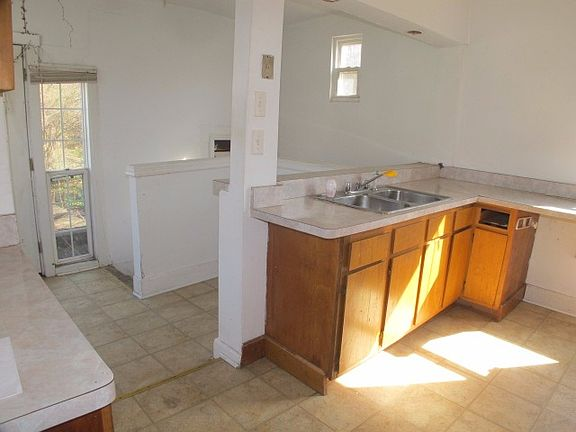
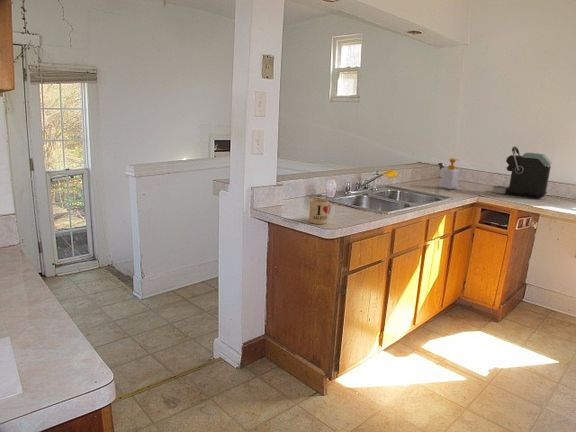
+ coffee maker (521, 171)
+ mug (321, 210)
+ soap bottle (452, 173)
